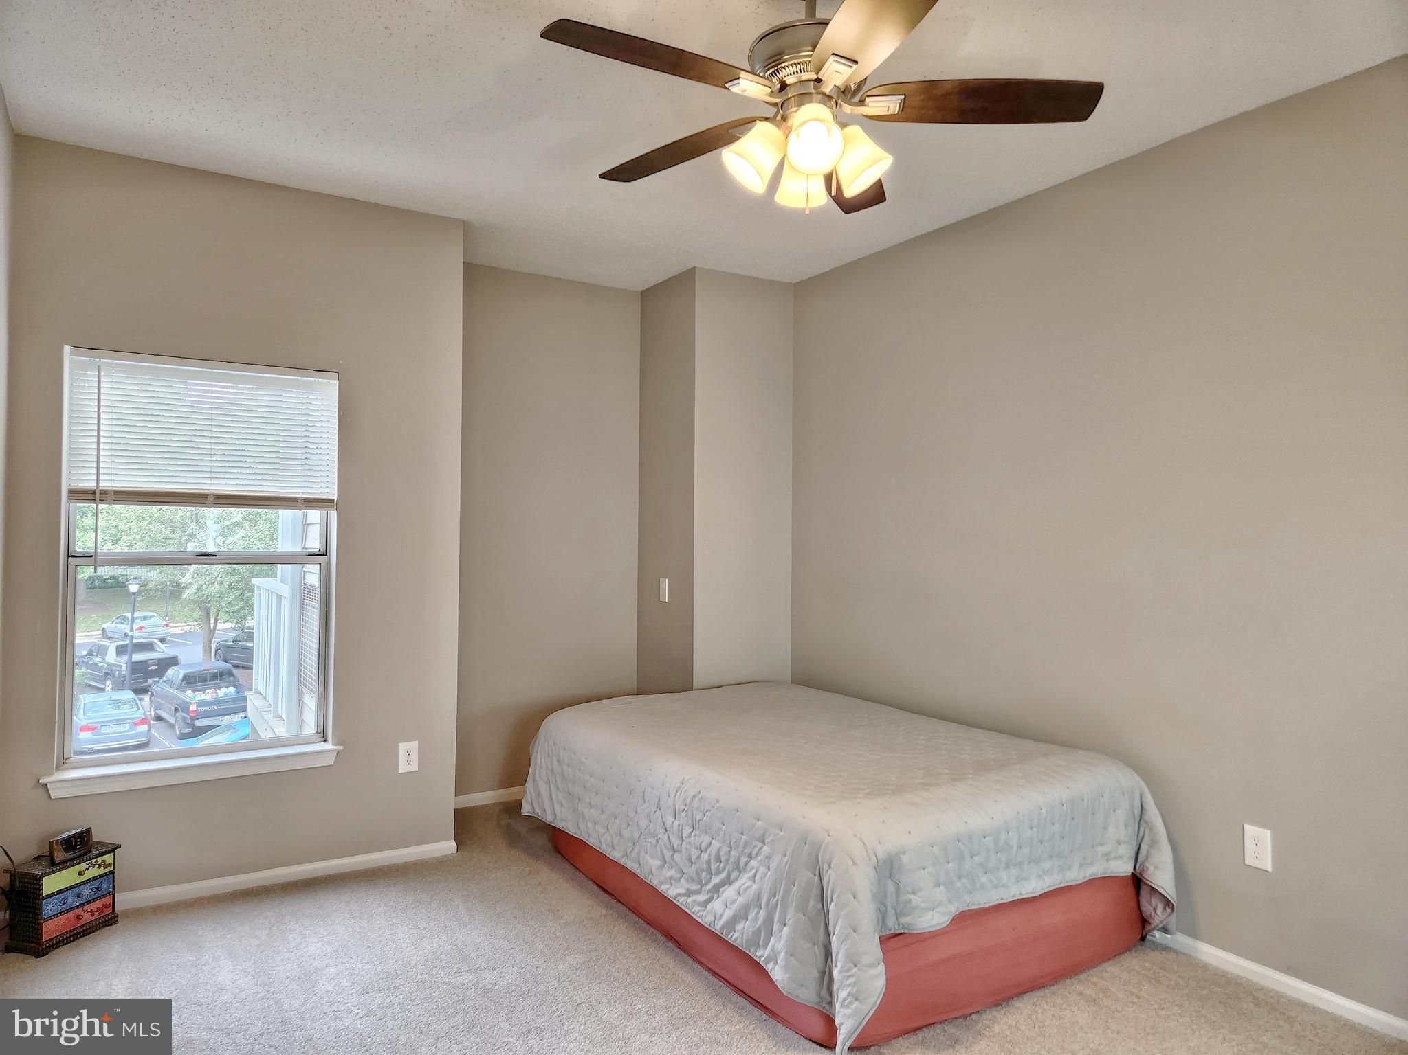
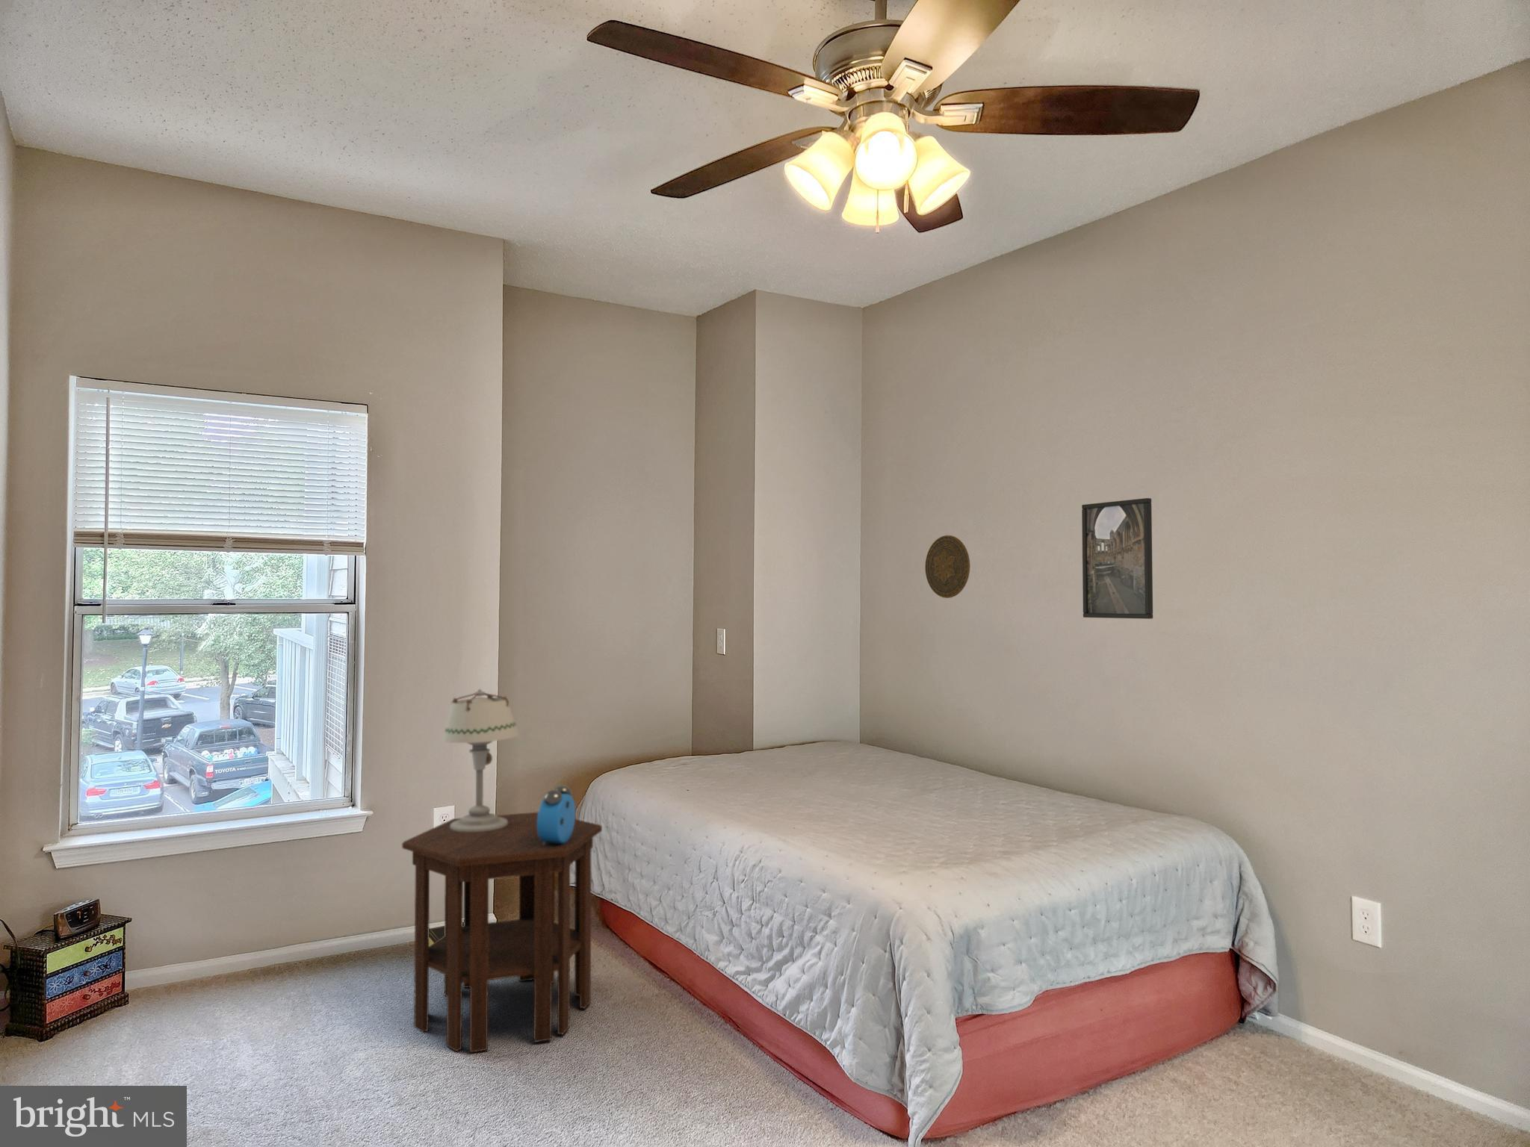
+ table lamp (481, 757)
+ alarm clock (557, 814)
+ book (463, 925)
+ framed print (1116, 559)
+ decorative plate (945, 566)
+ side table (505, 922)
